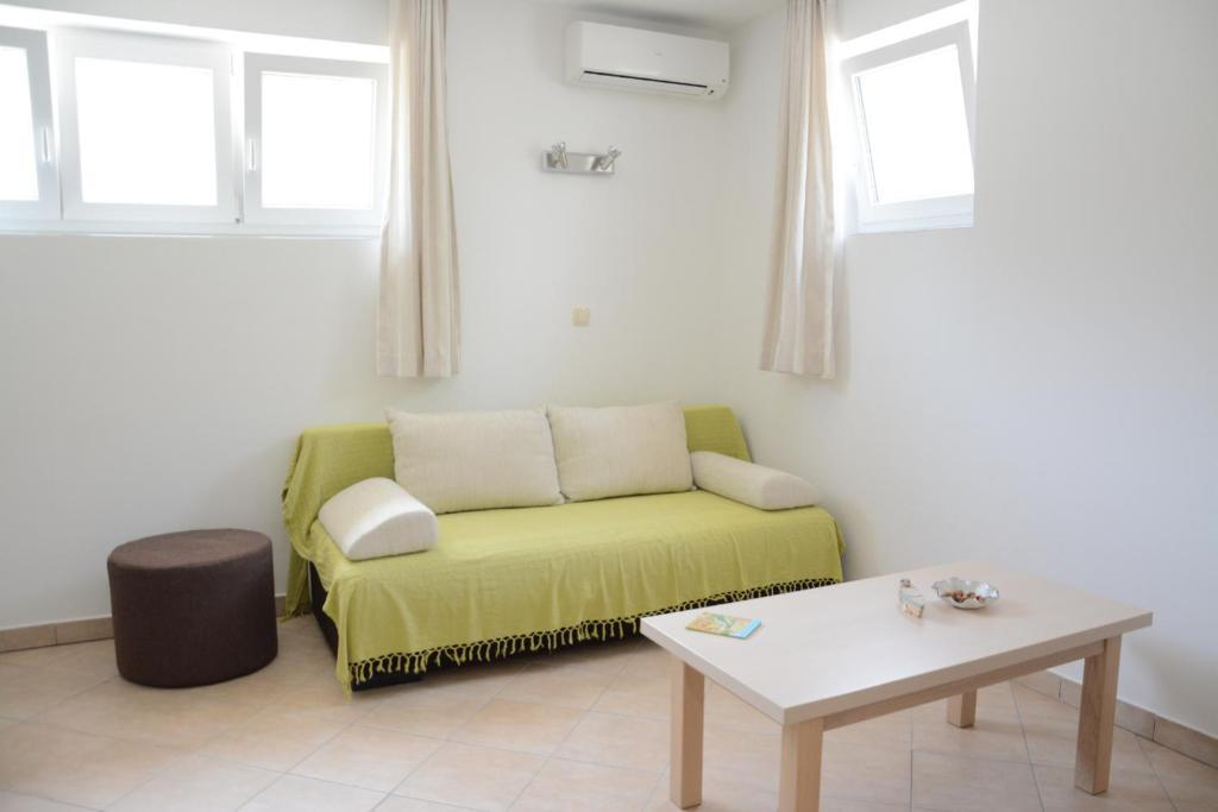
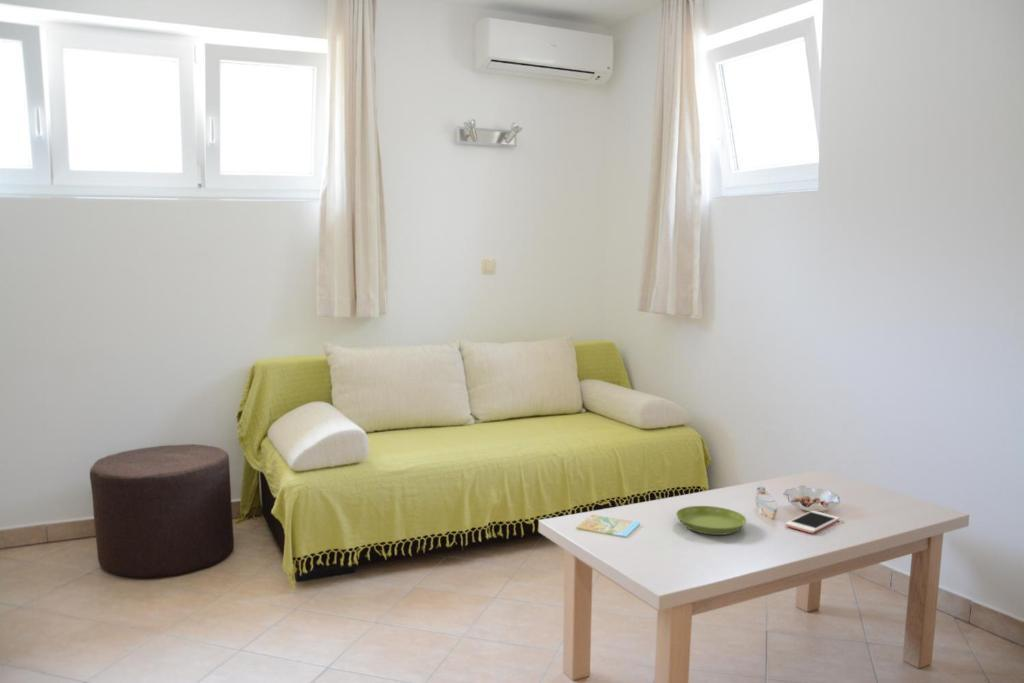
+ saucer (710, 521)
+ cell phone (812, 521)
